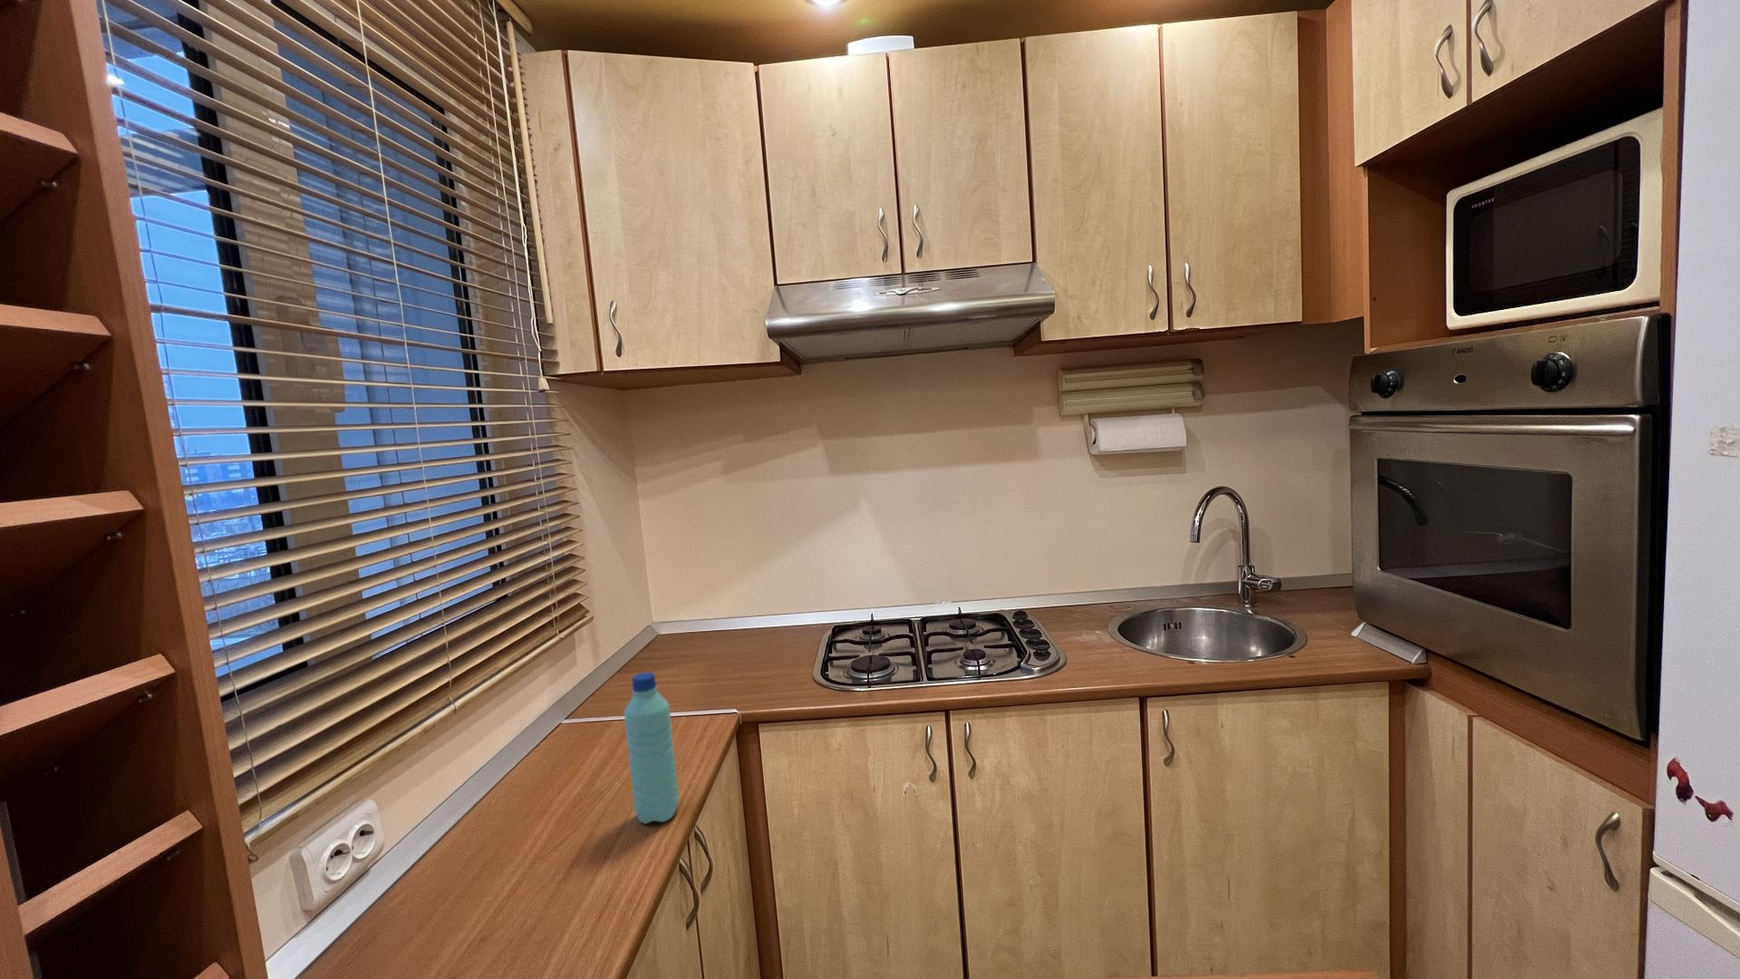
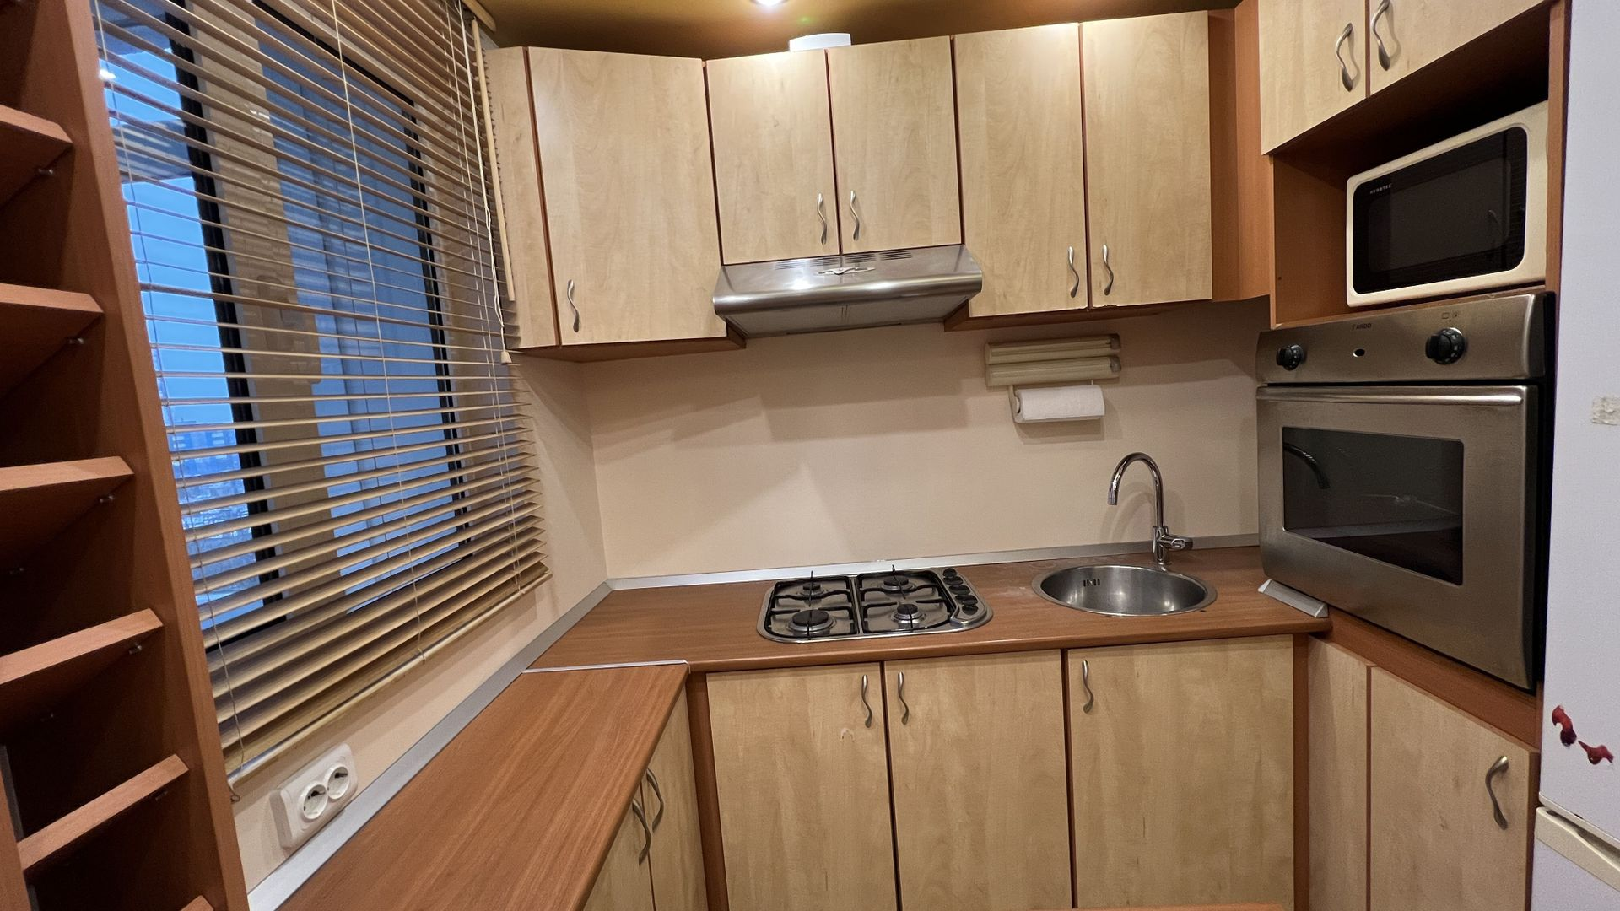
- water bottle (650, 746)
